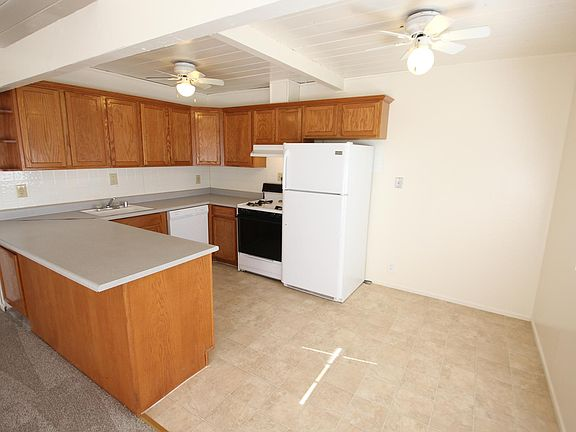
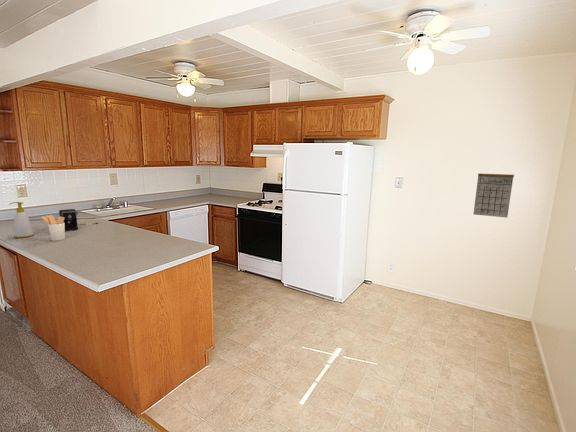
+ soap bottle (21, 219)
+ coffee maker (76, 218)
+ calendar (493, 190)
+ utensil holder (54, 227)
